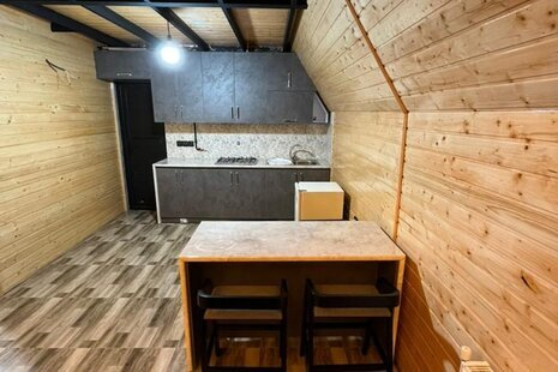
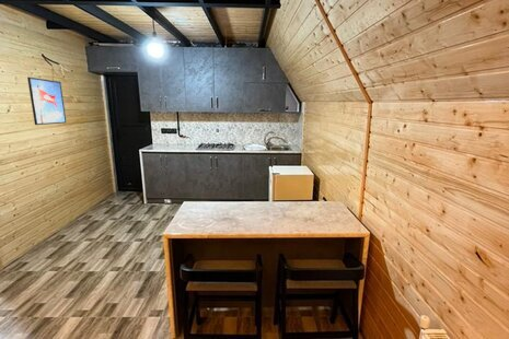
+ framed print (48, 102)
